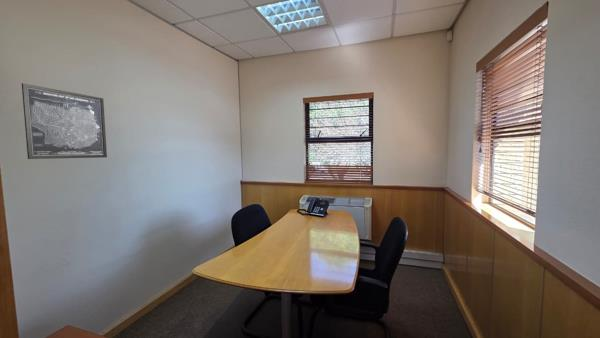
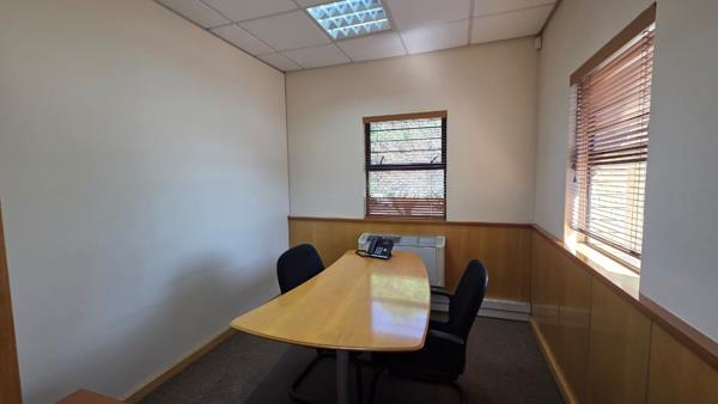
- wall art (69, 125)
